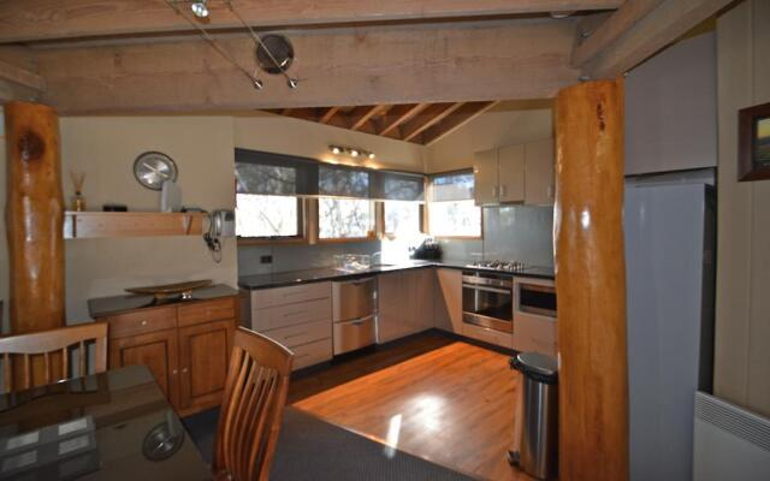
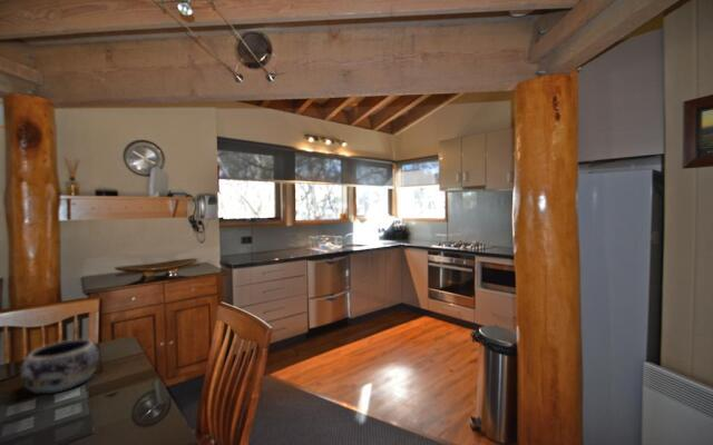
+ decorative bowl (61, 365)
